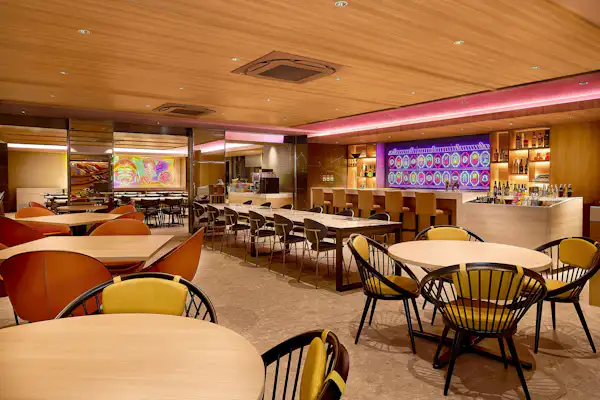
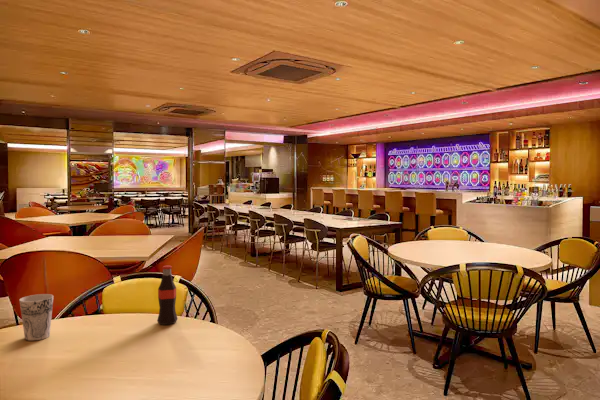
+ cup (37, 317)
+ bottle (167, 294)
